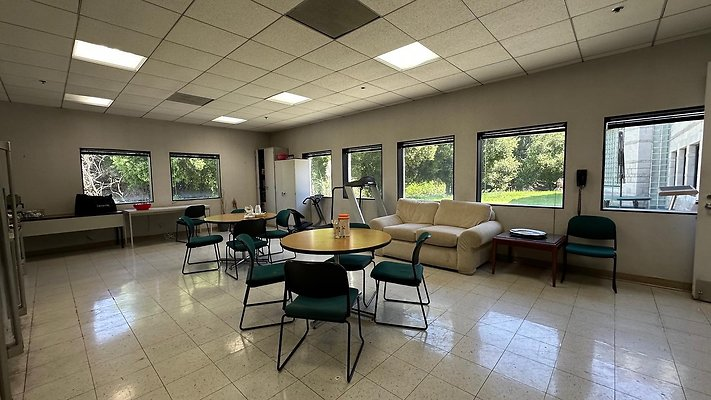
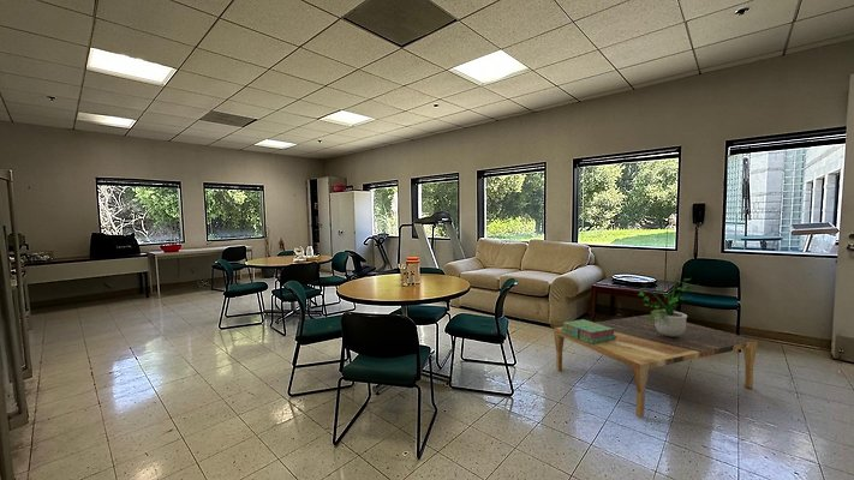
+ stack of books (587, 330)
+ coffee table (647, 355)
+ potted plant (665, 299)
